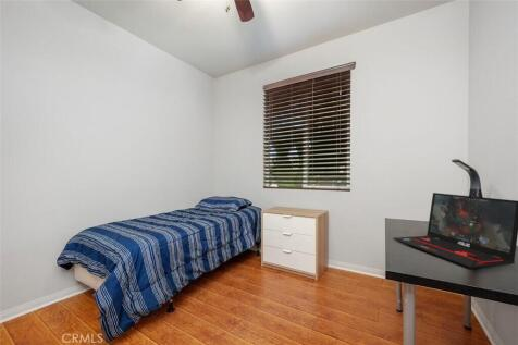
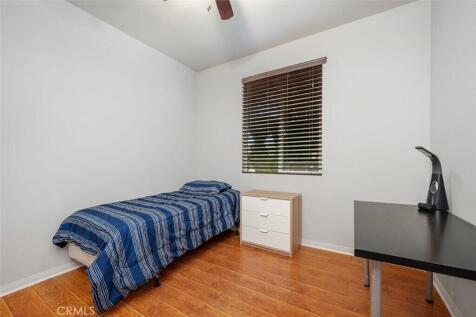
- laptop (447, 223)
